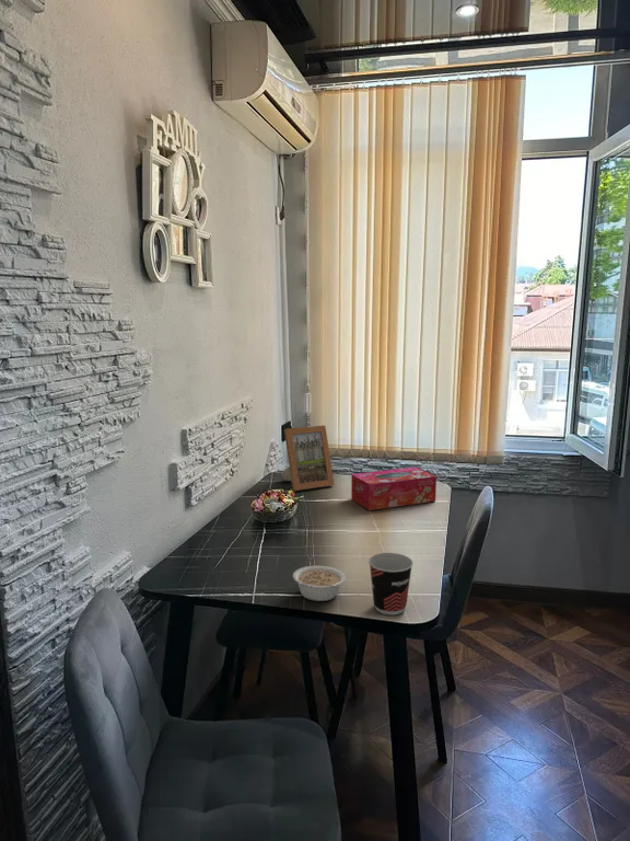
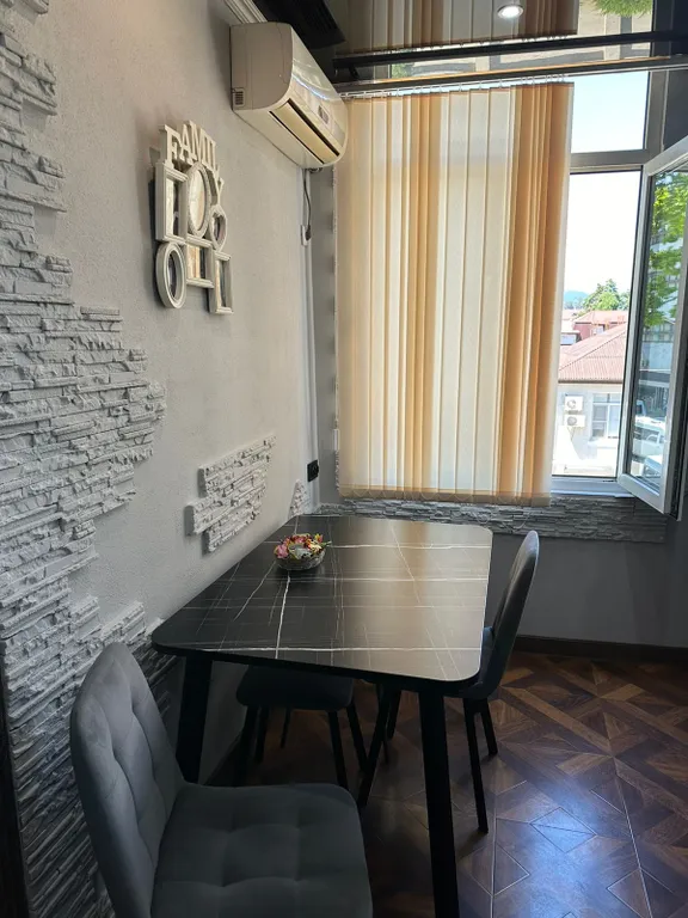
- tissue box (393, 487)
- picture frame (305, 454)
- cup (389, 584)
- legume (320, 583)
